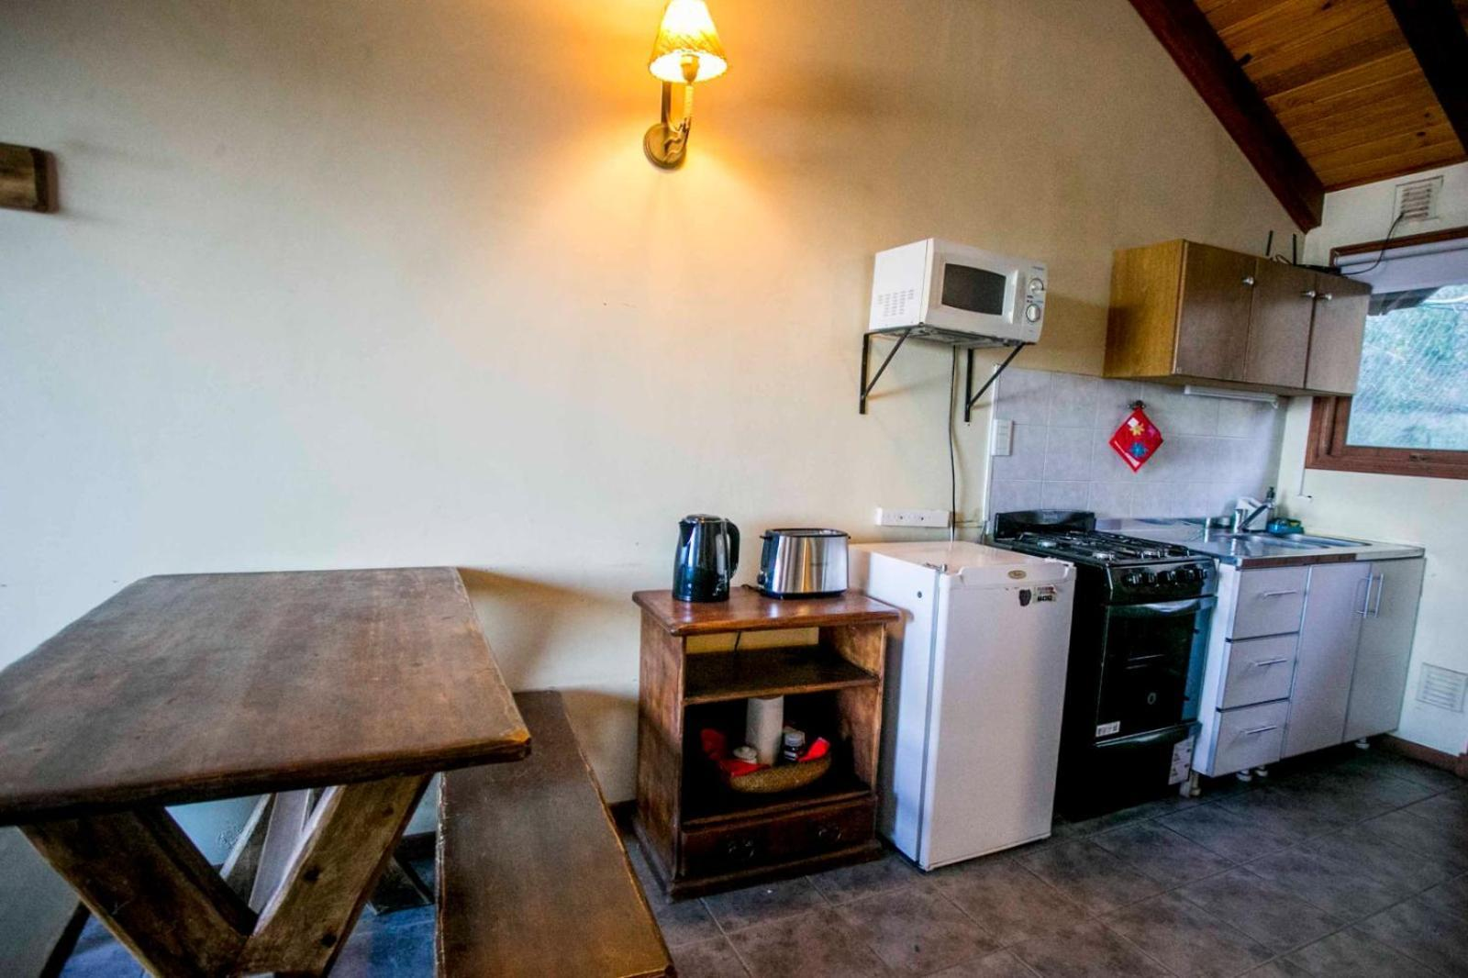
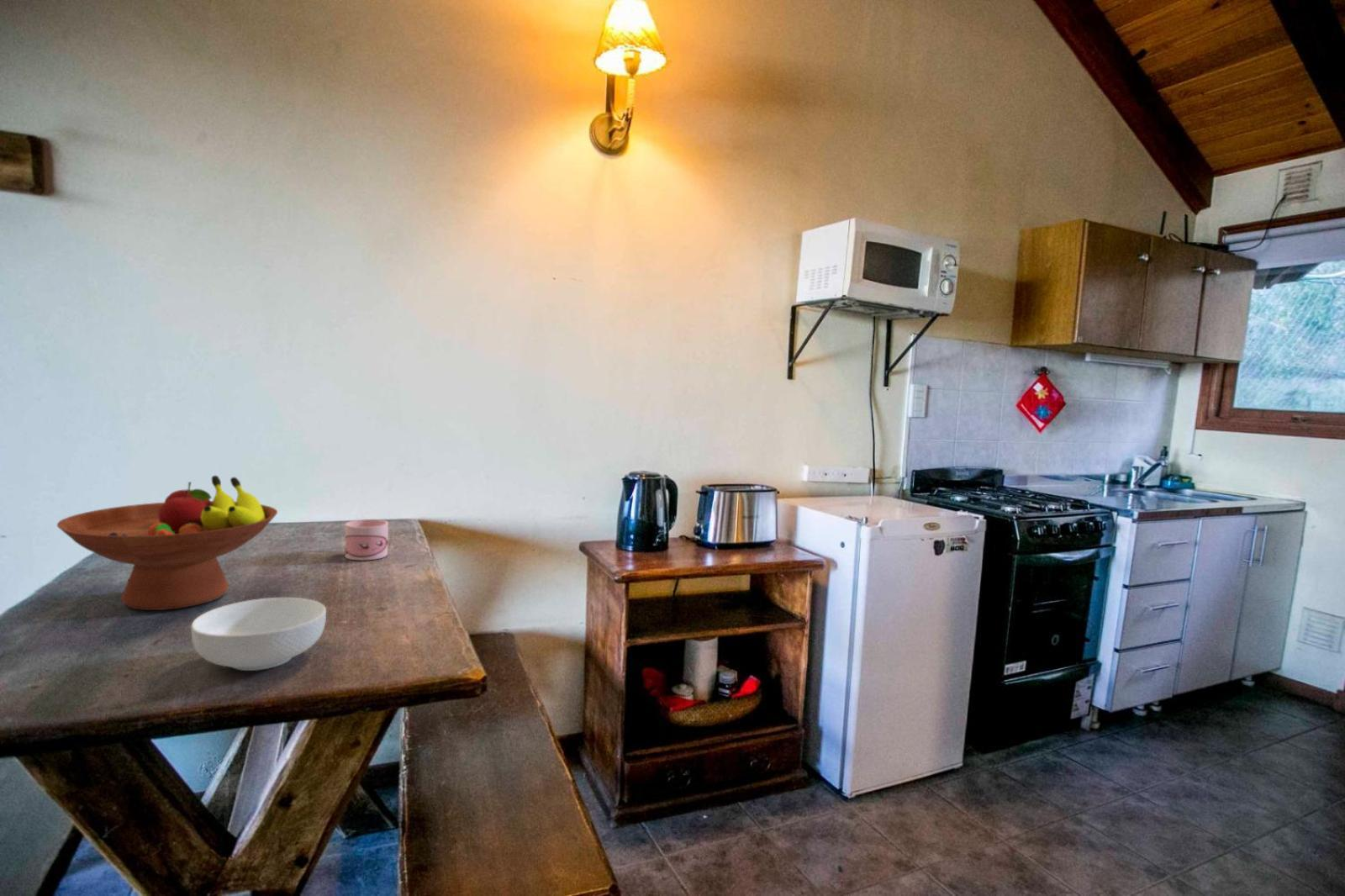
+ cereal bowl (261, 636)
+ fruit bowl (176, 541)
+ mug (366, 538)
